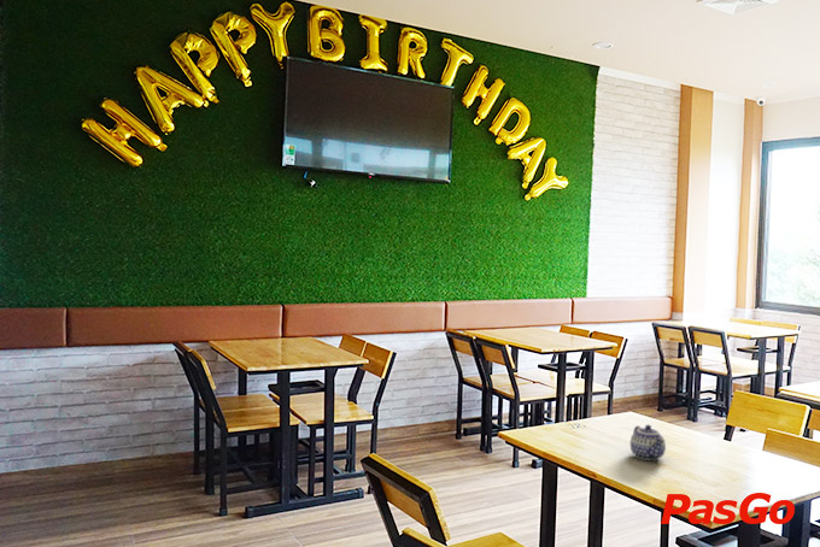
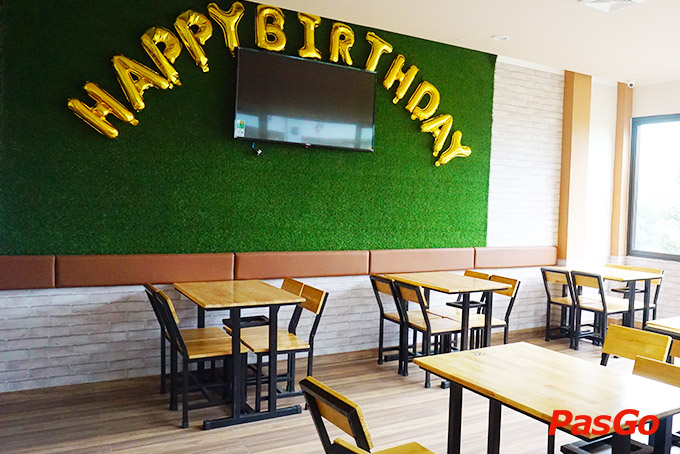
- teapot (648, 441)
